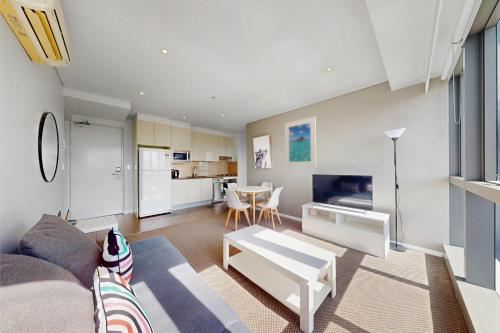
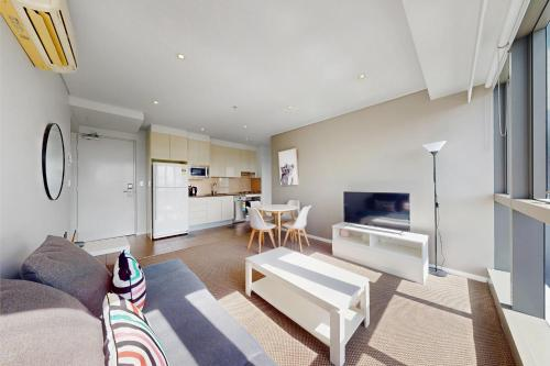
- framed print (299, 143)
